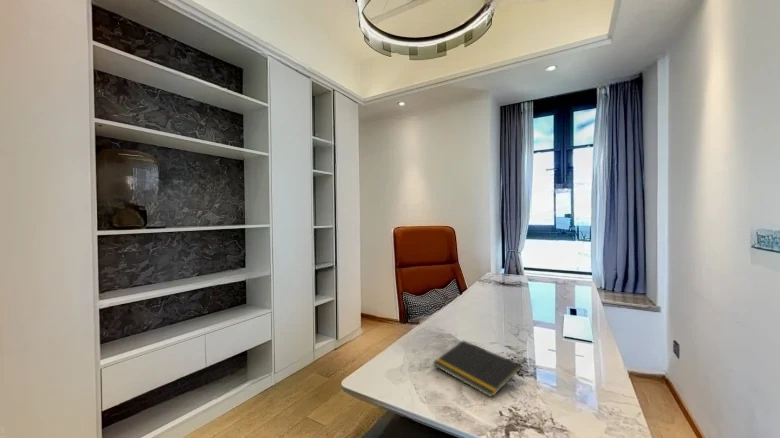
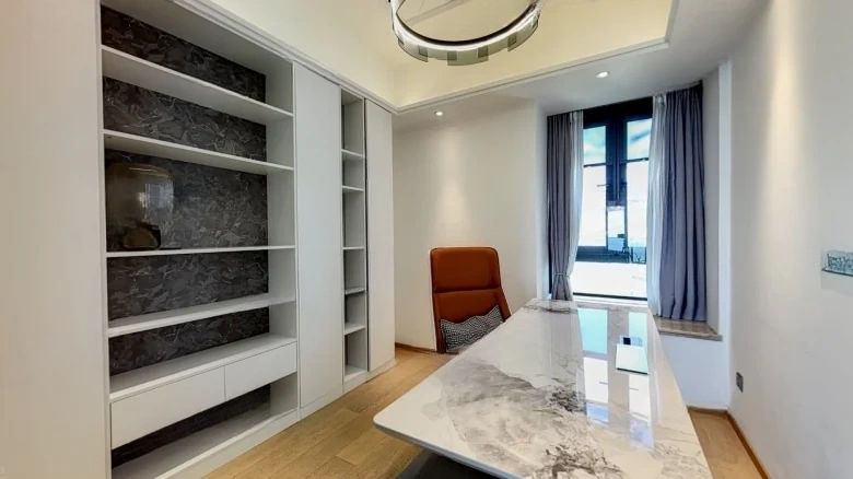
- notepad (475, 365)
